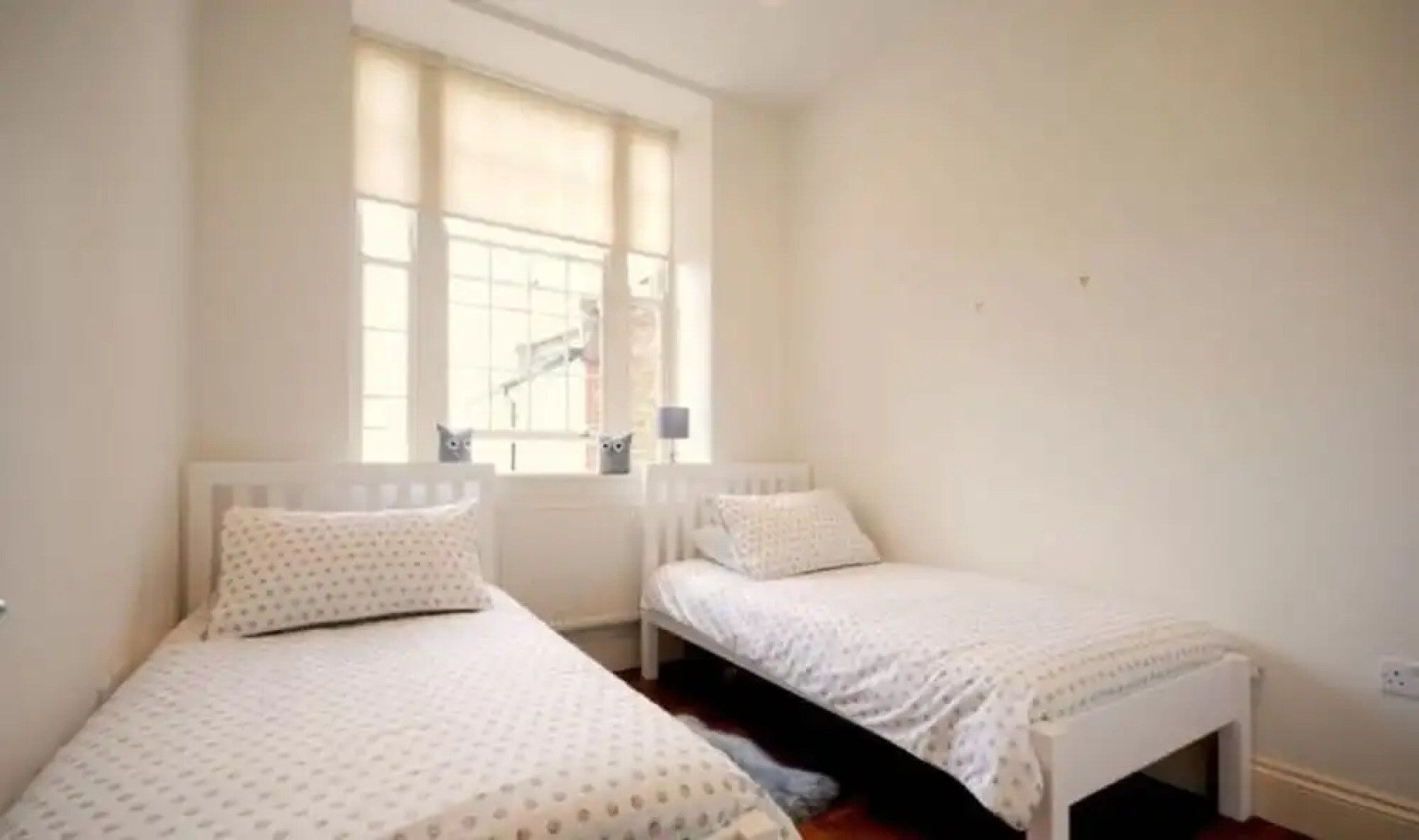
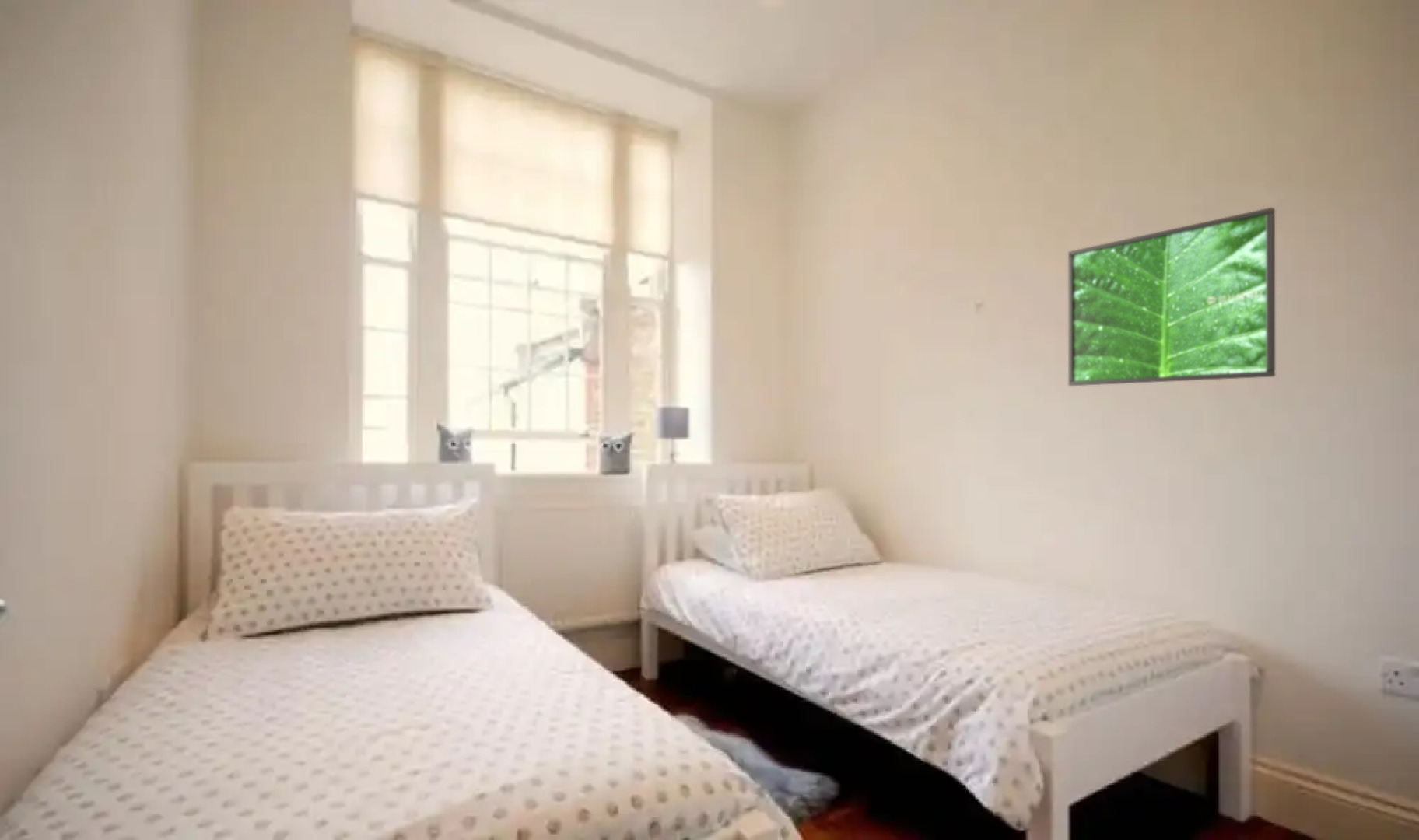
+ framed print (1160, 306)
